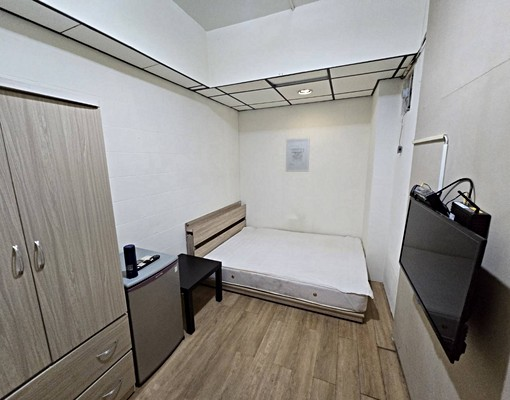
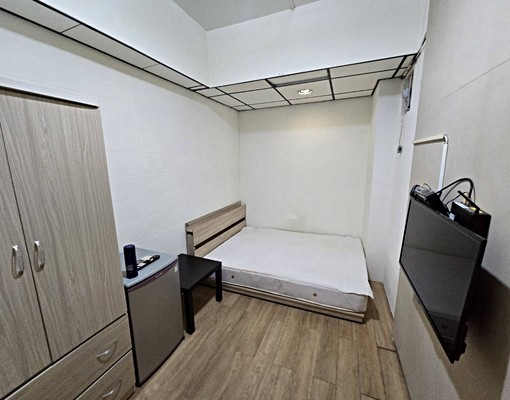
- wall art (297, 155)
